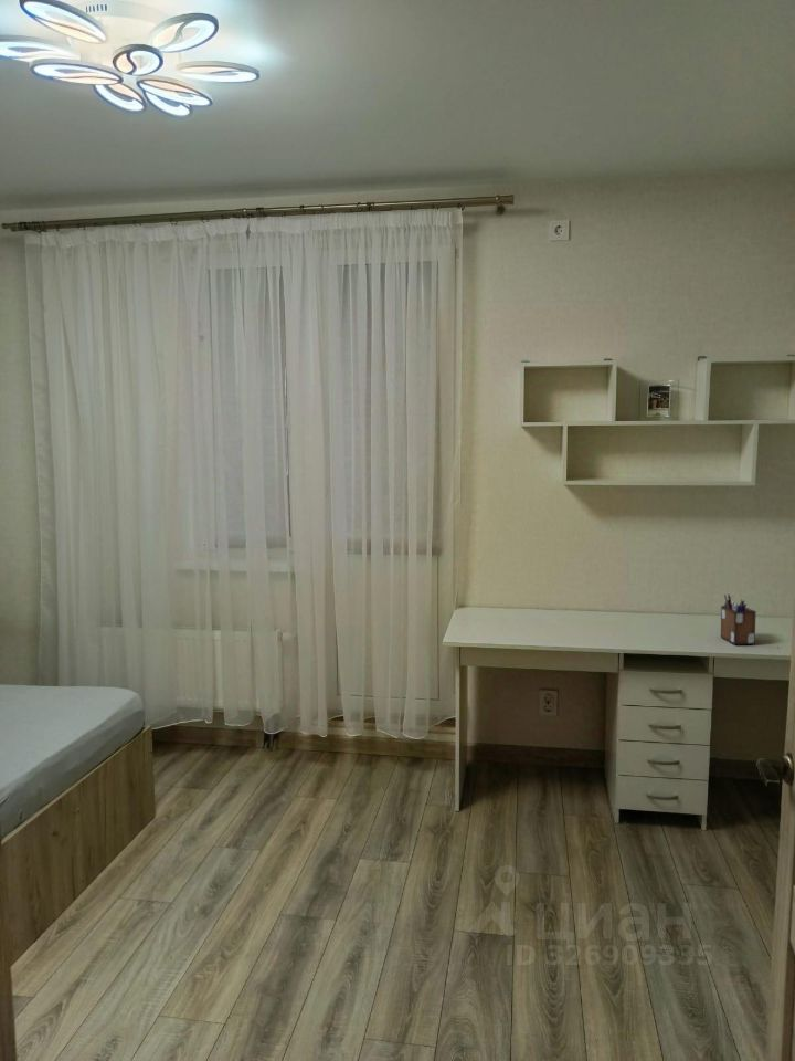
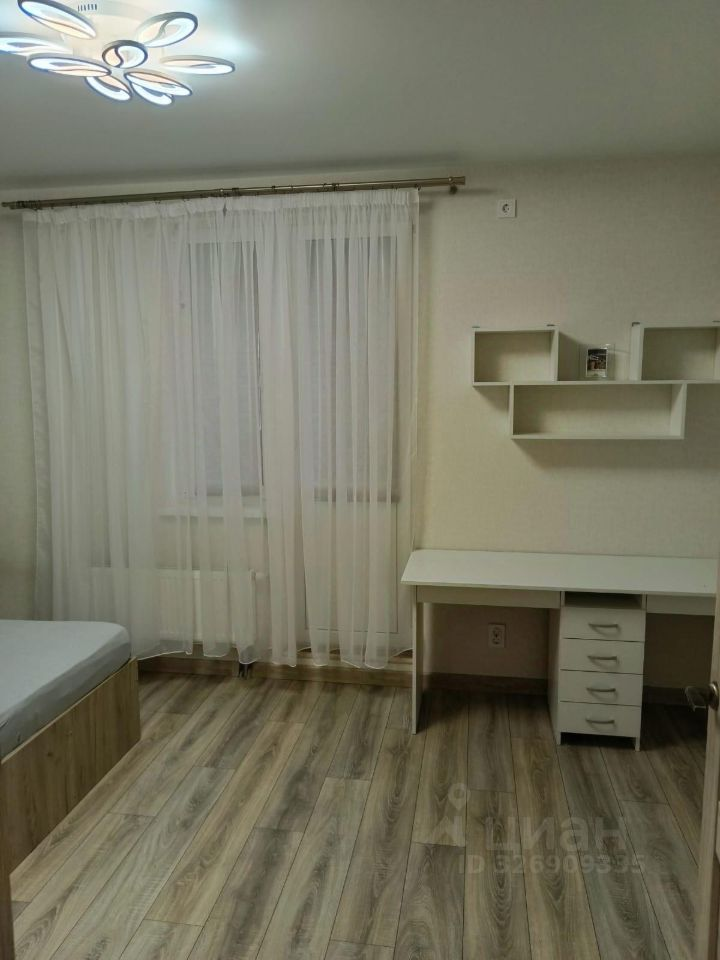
- desk organizer (738, 618)
